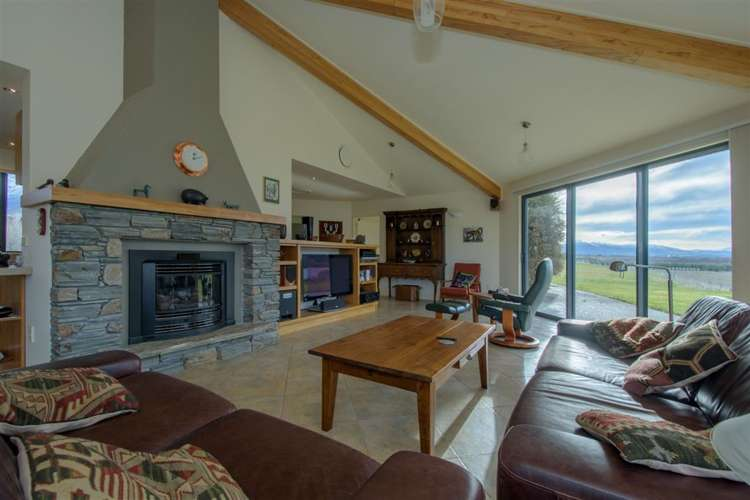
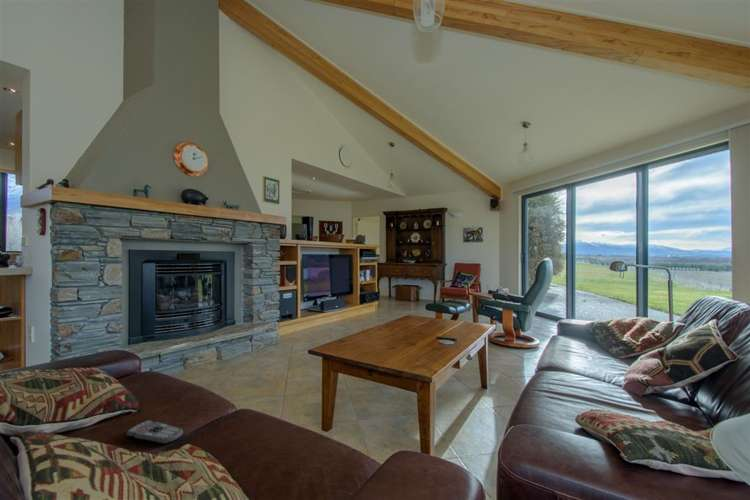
+ remote control (156, 432)
